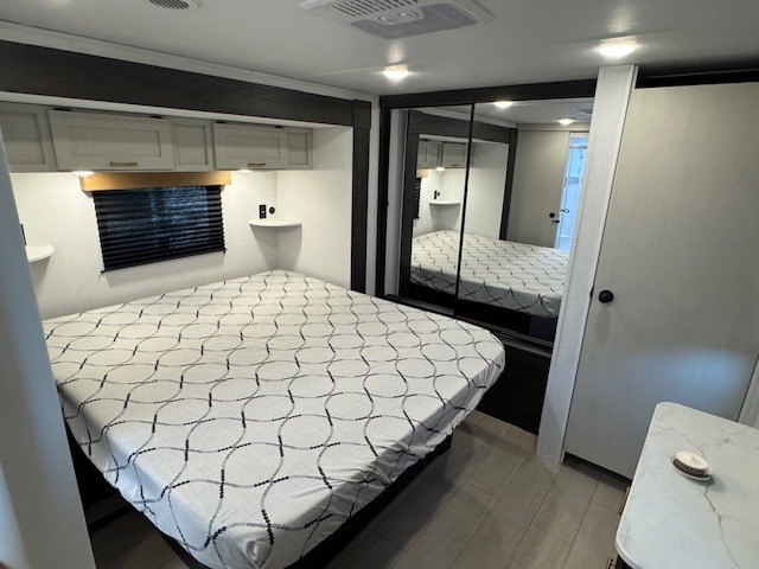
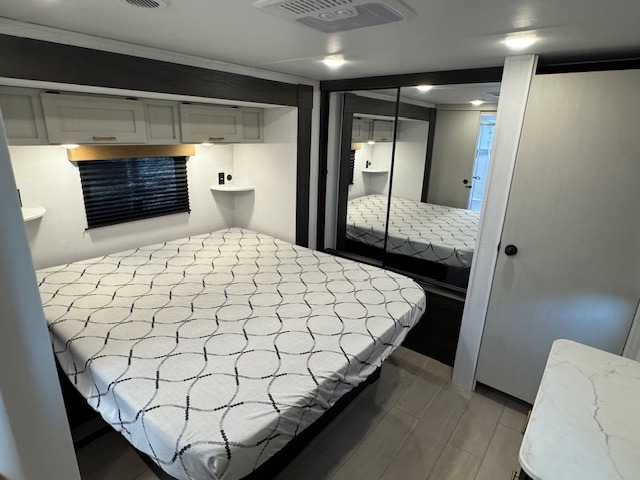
- architectural model (691, 460)
